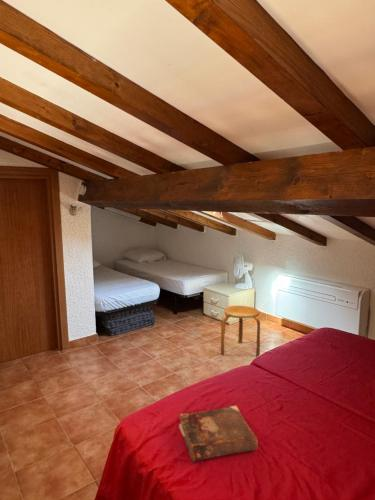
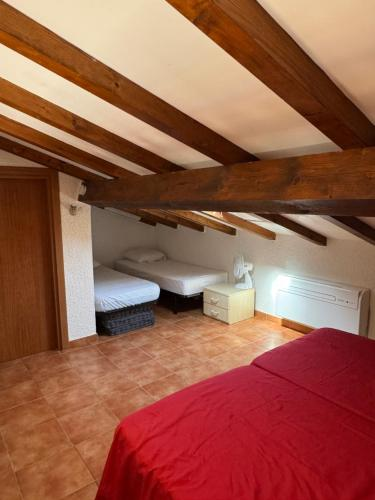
- stool (239, 330)
- book (216, 432)
